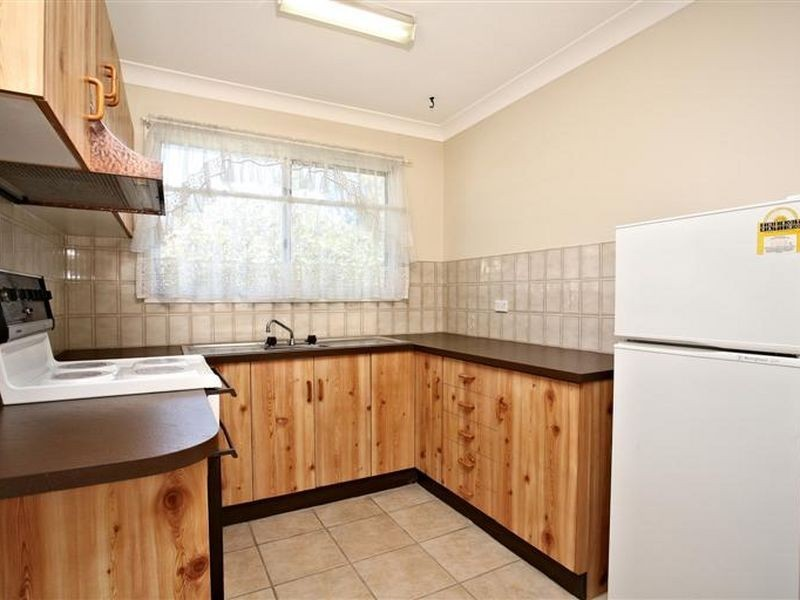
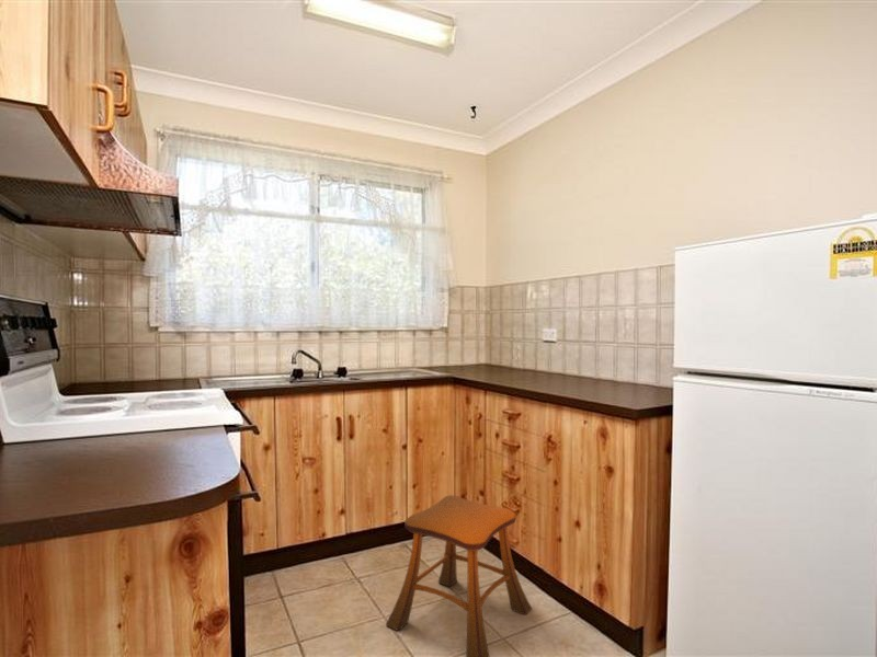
+ stool (463, 561)
